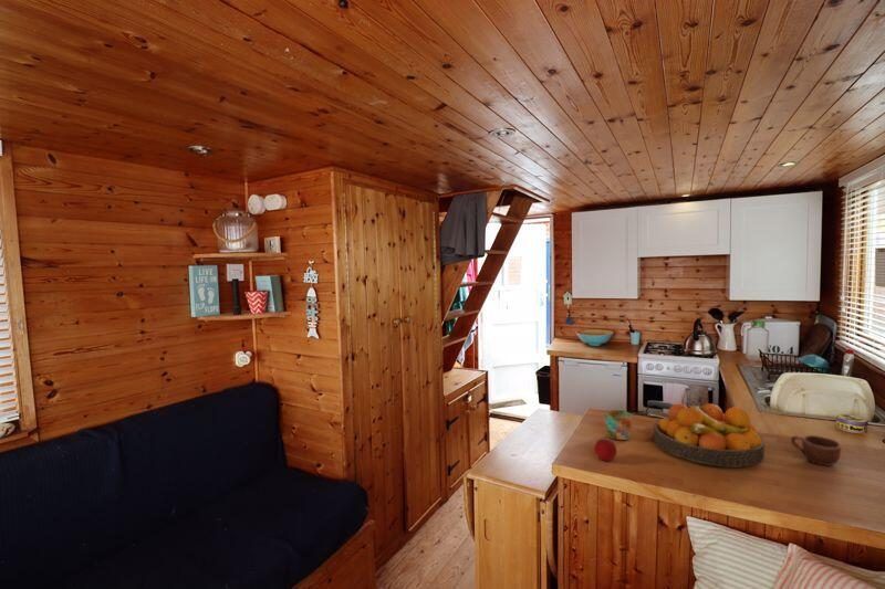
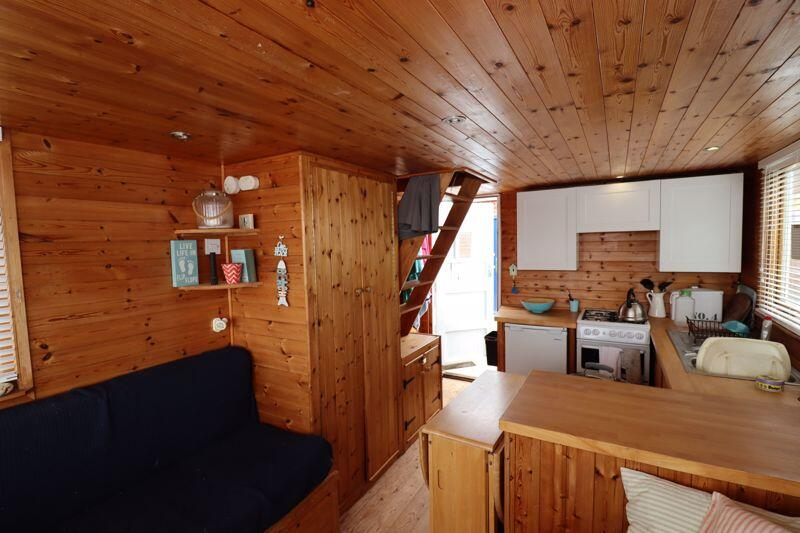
- apple (605, 448)
- mug (816, 451)
- fruit bowl (706, 425)
- mug (618, 423)
